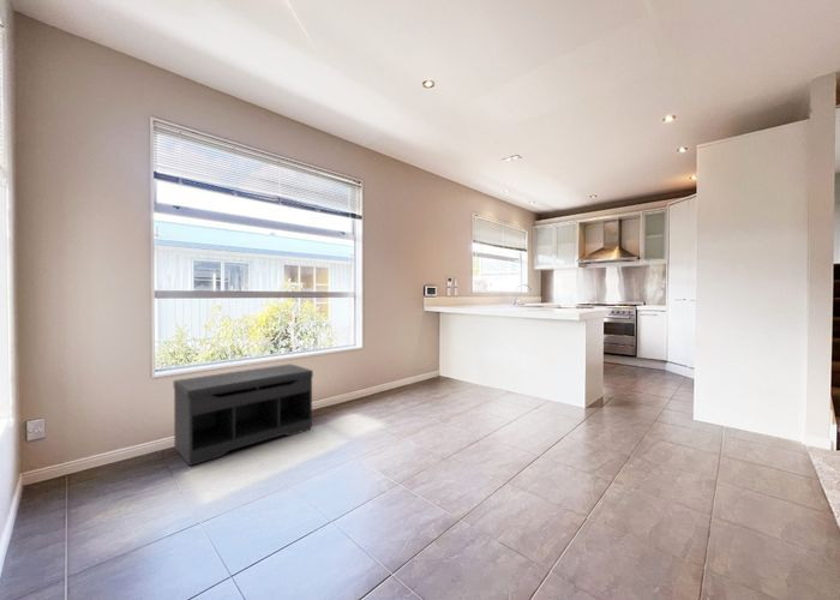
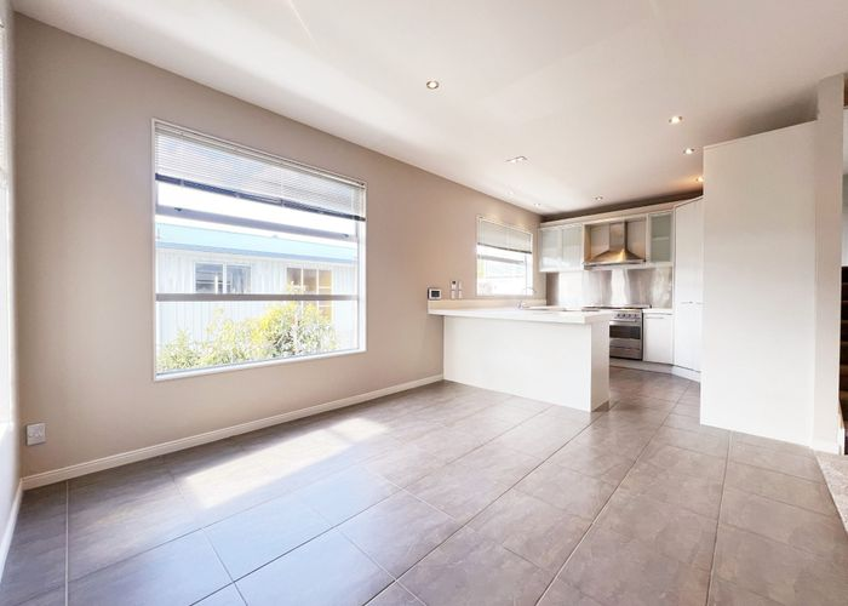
- bench (247, 406)
